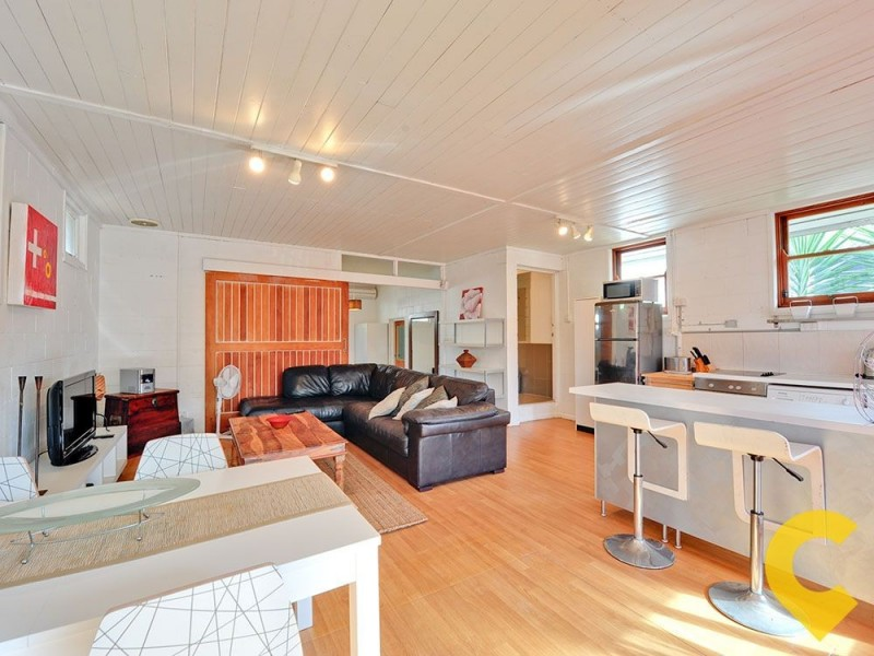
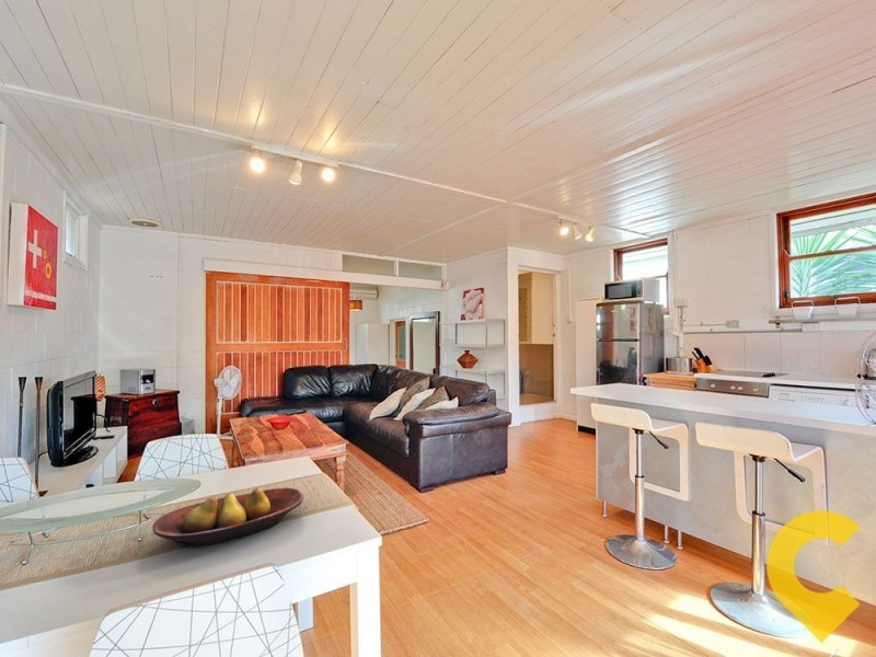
+ fruit bowl (234, 510)
